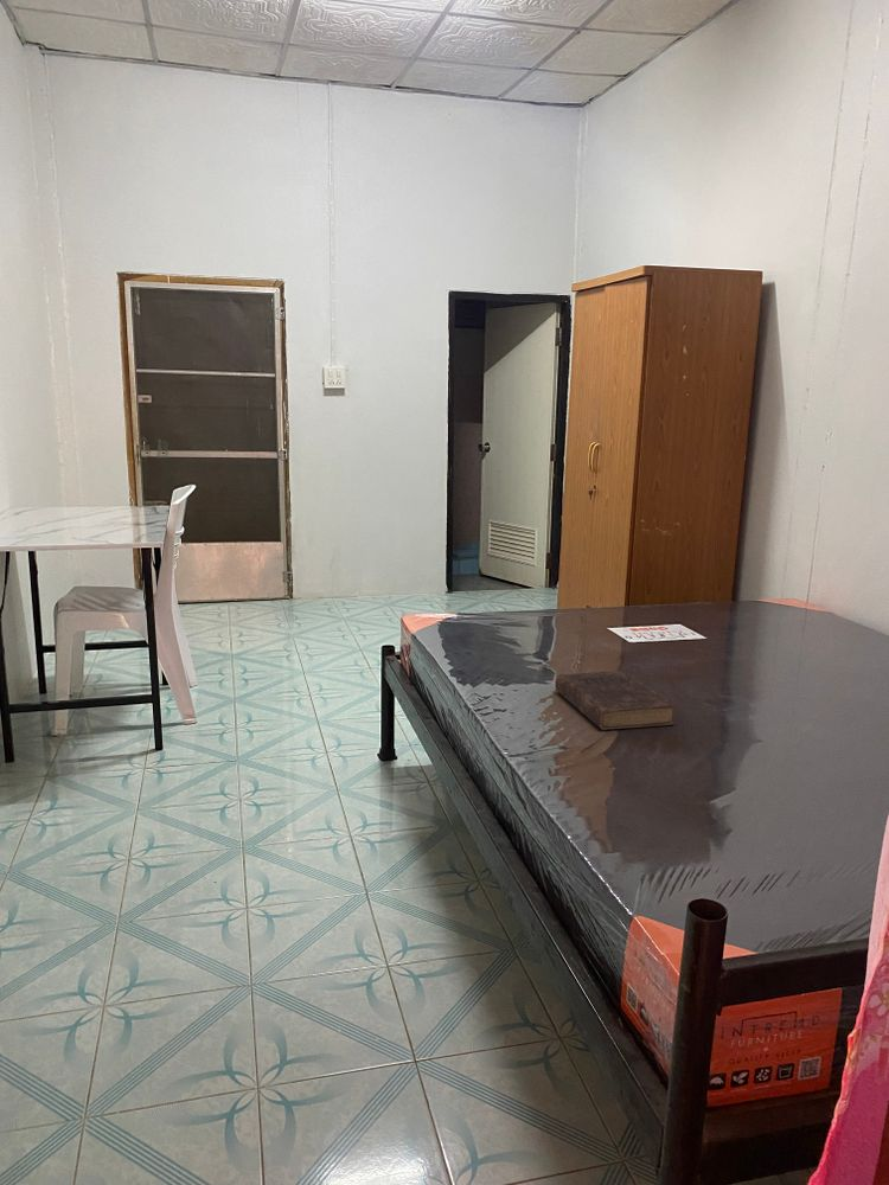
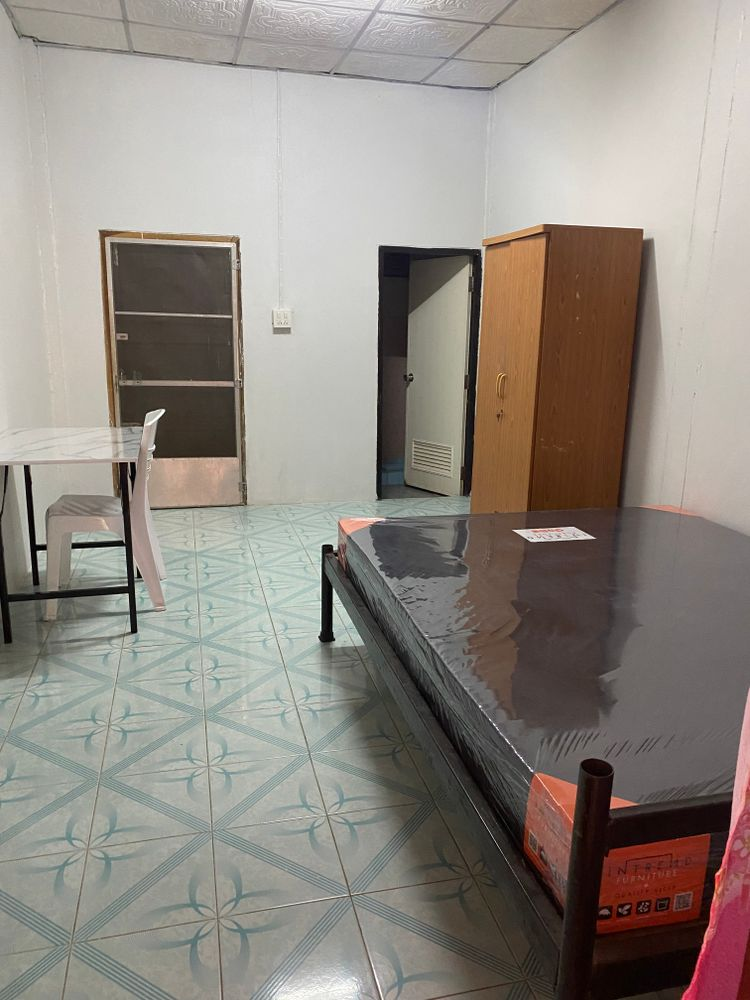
- book (612, 698)
